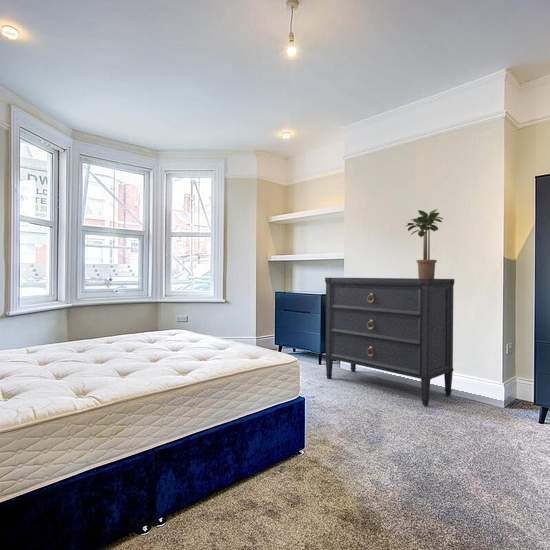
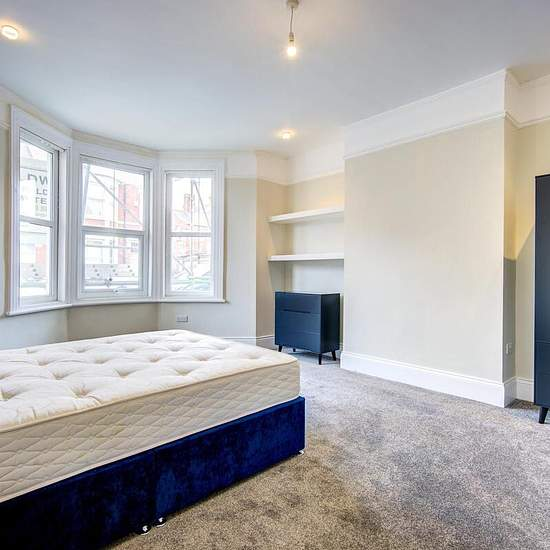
- dresser (384, 332)
- potted plant (424, 242)
